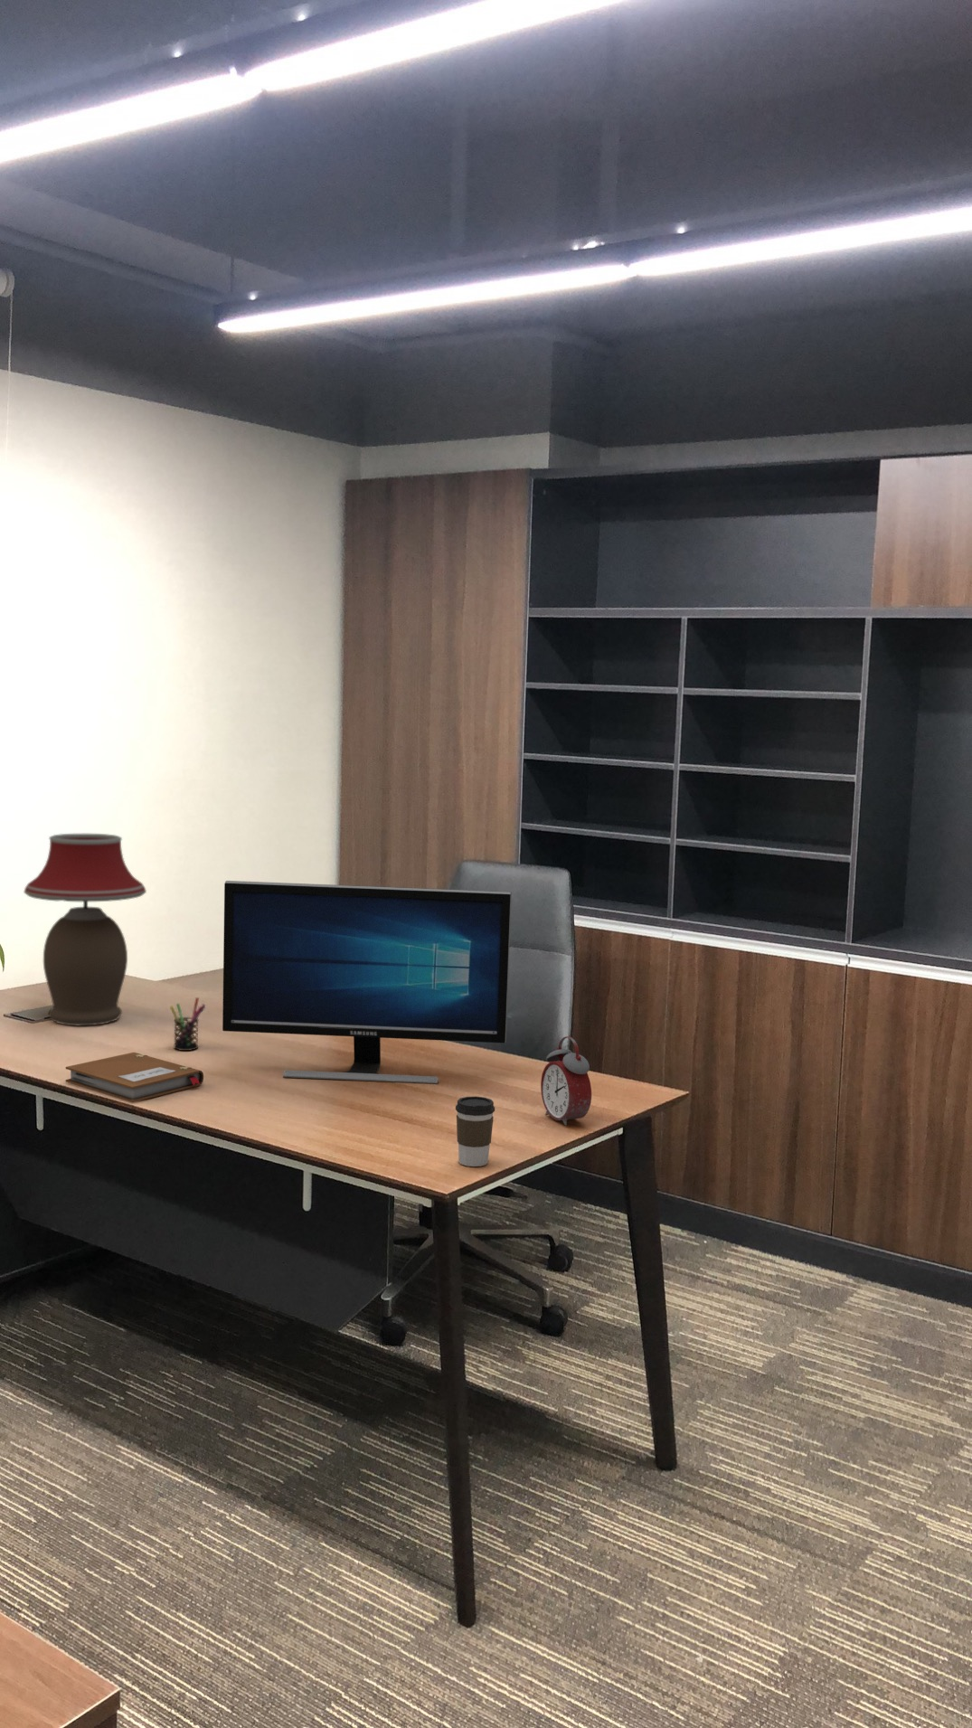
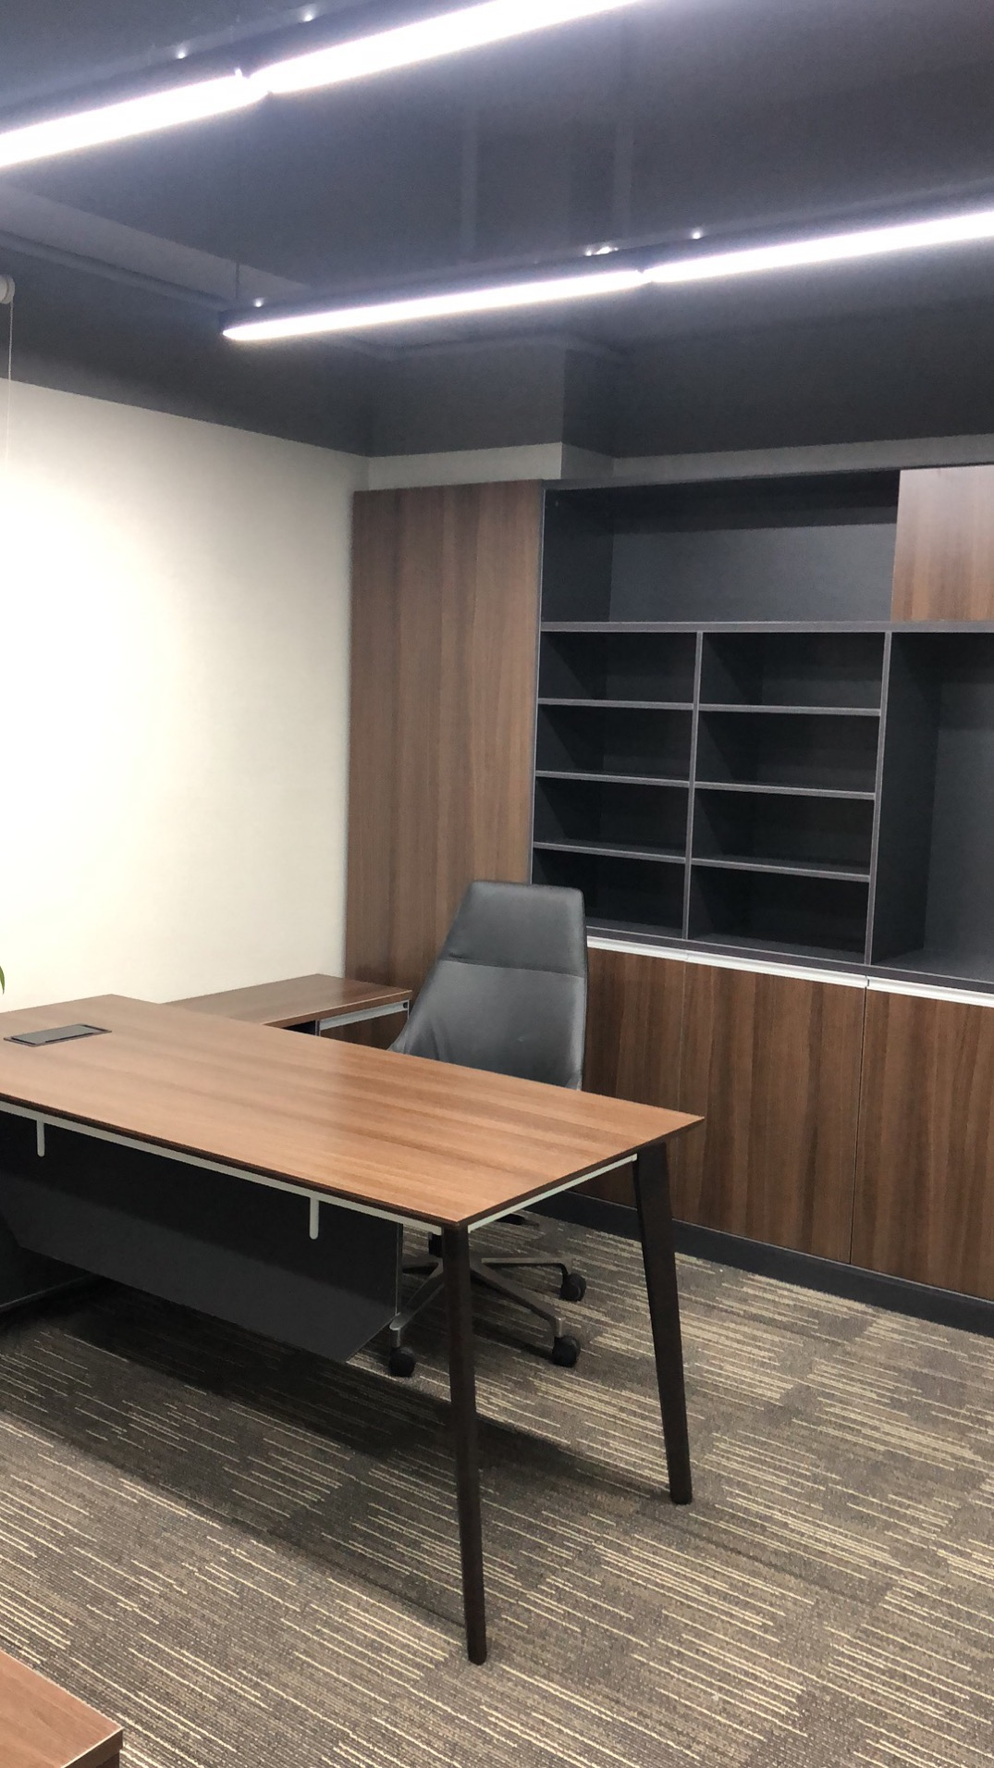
- pen holder (185, 1023)
- table lamp (85, 928)
- alarm clock (567, 1078)
- notebook (136, 1076)
- computer monitor (367, 979)
- coffee cup (474, 1131)
